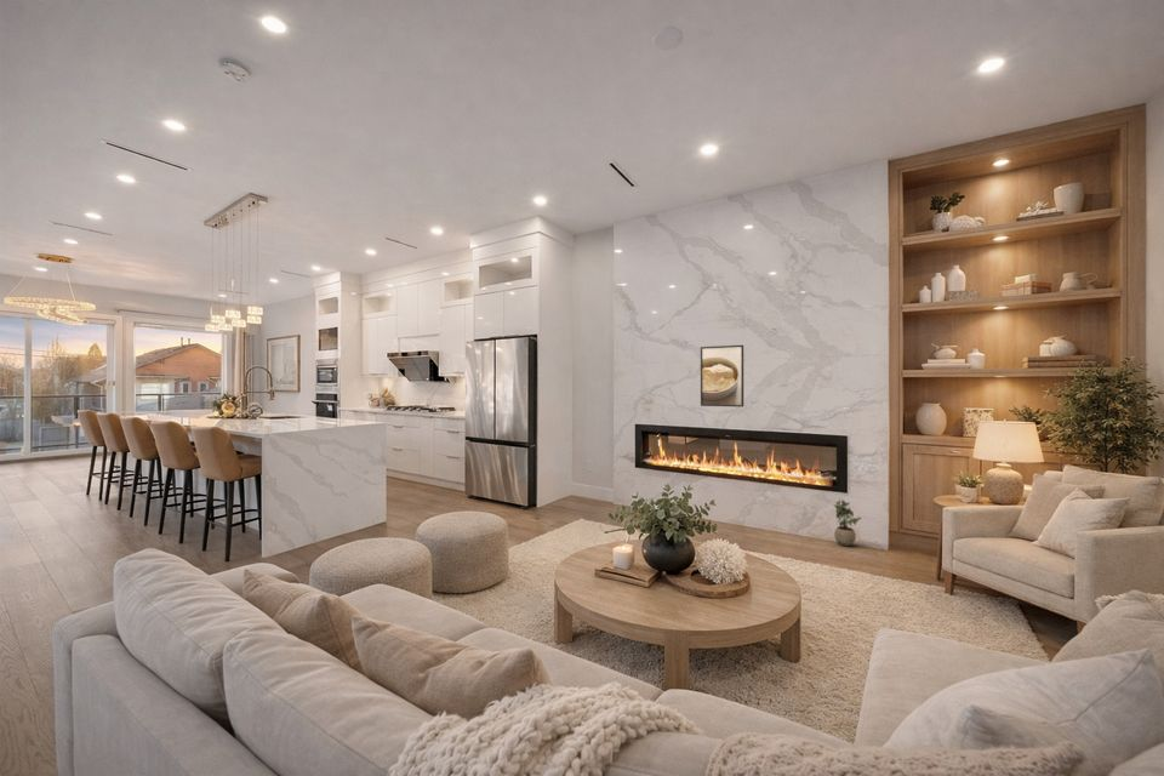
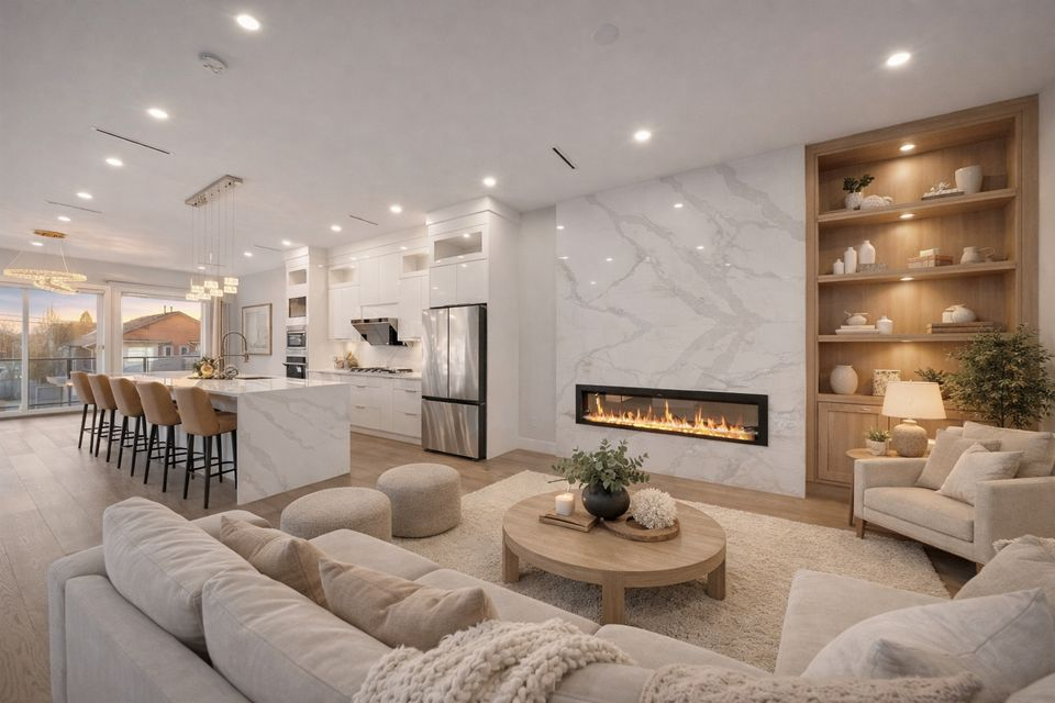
- potted plant (848, 523)
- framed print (721, 376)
